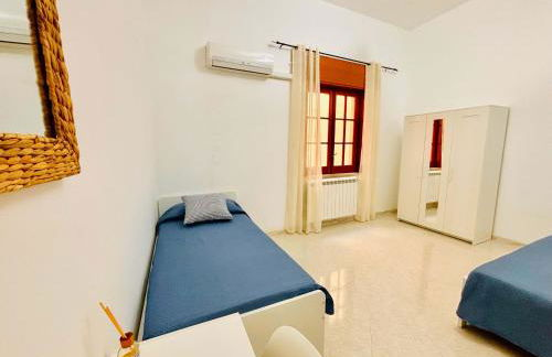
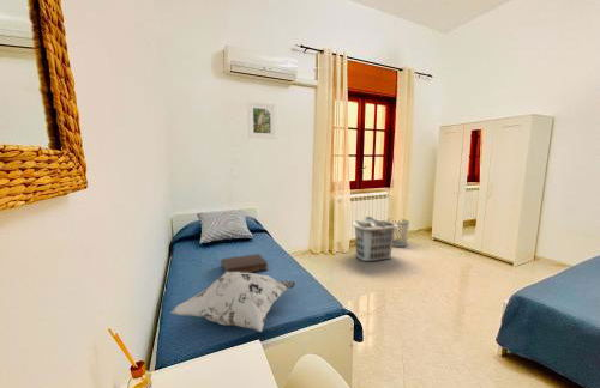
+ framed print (262, 120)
+ decorative pillow (240, 296)
+ book (244, 263)
+ clothes hamper (373, 237)
+ waste bin (396, 232)
